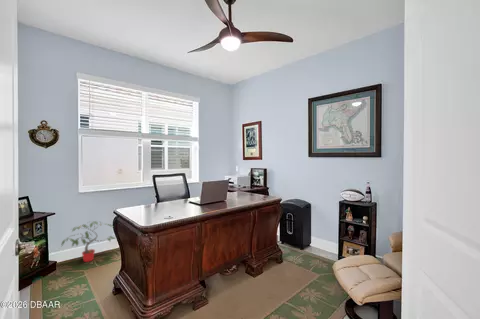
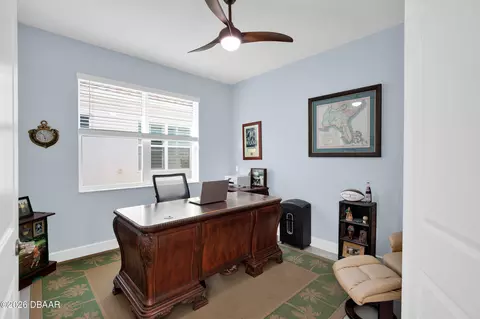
- potted plant (90, 241)
